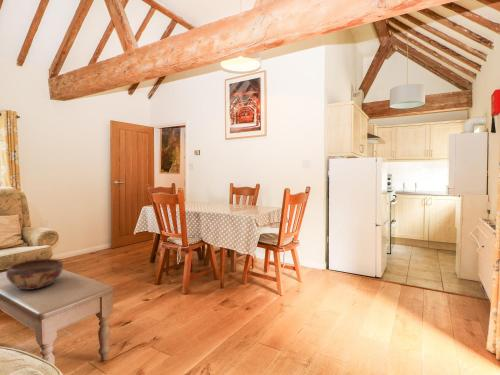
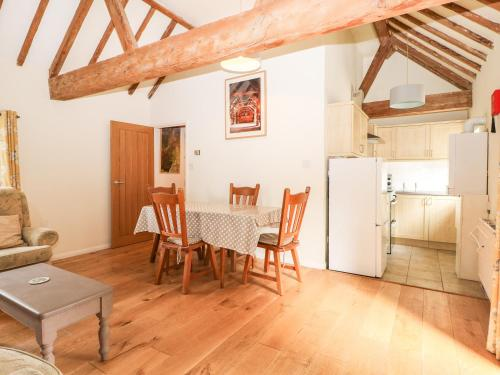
- decorative bowl (36, 274)
